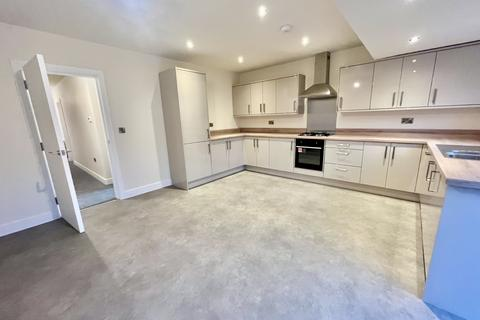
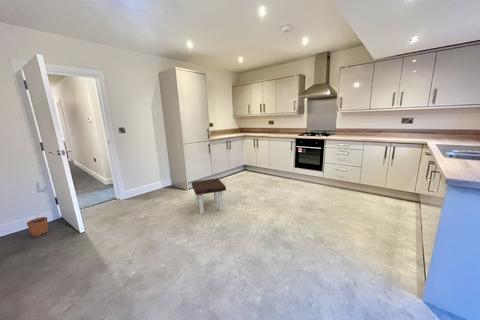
+ plant pot (37, 223)
+ side table (207, 193)
